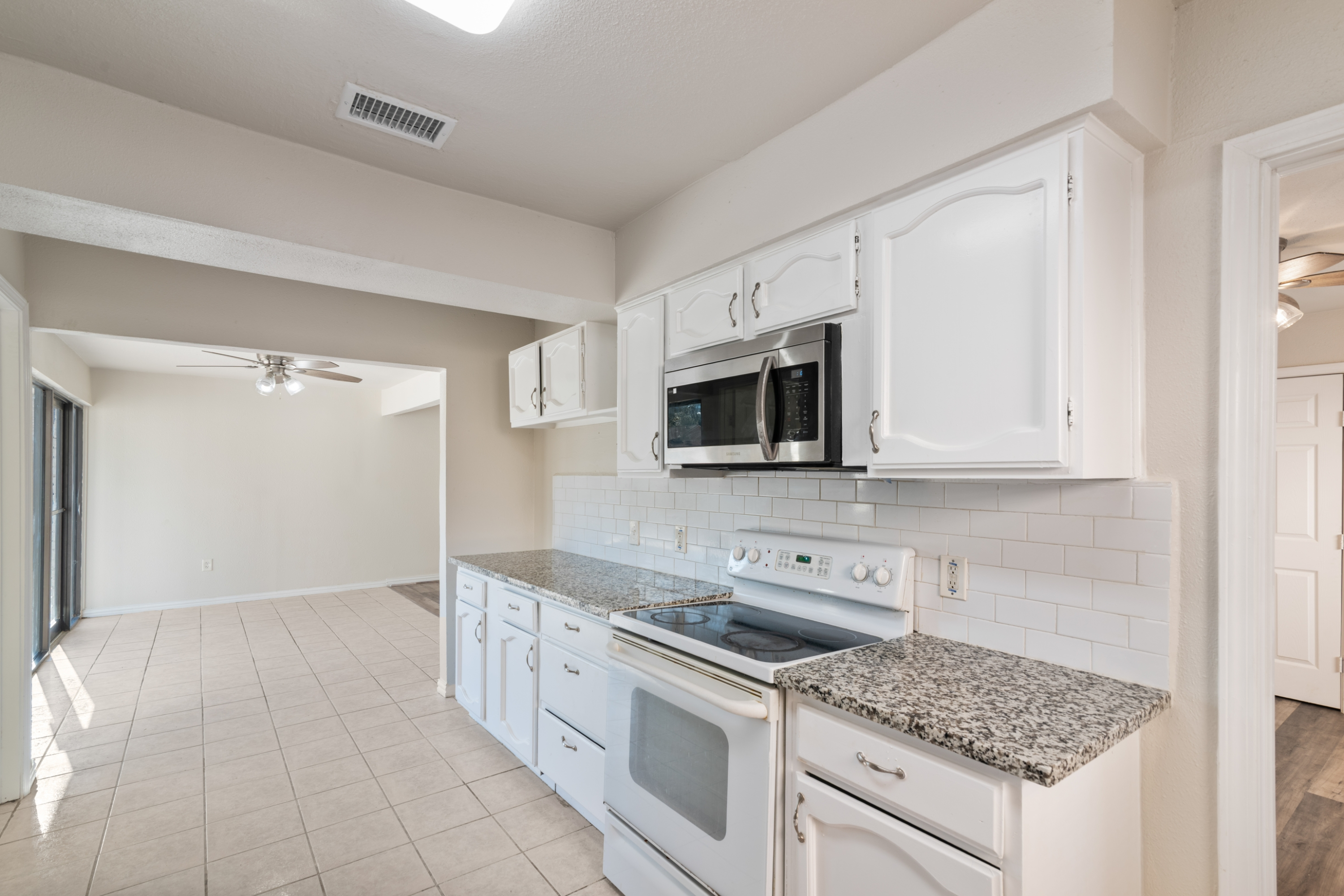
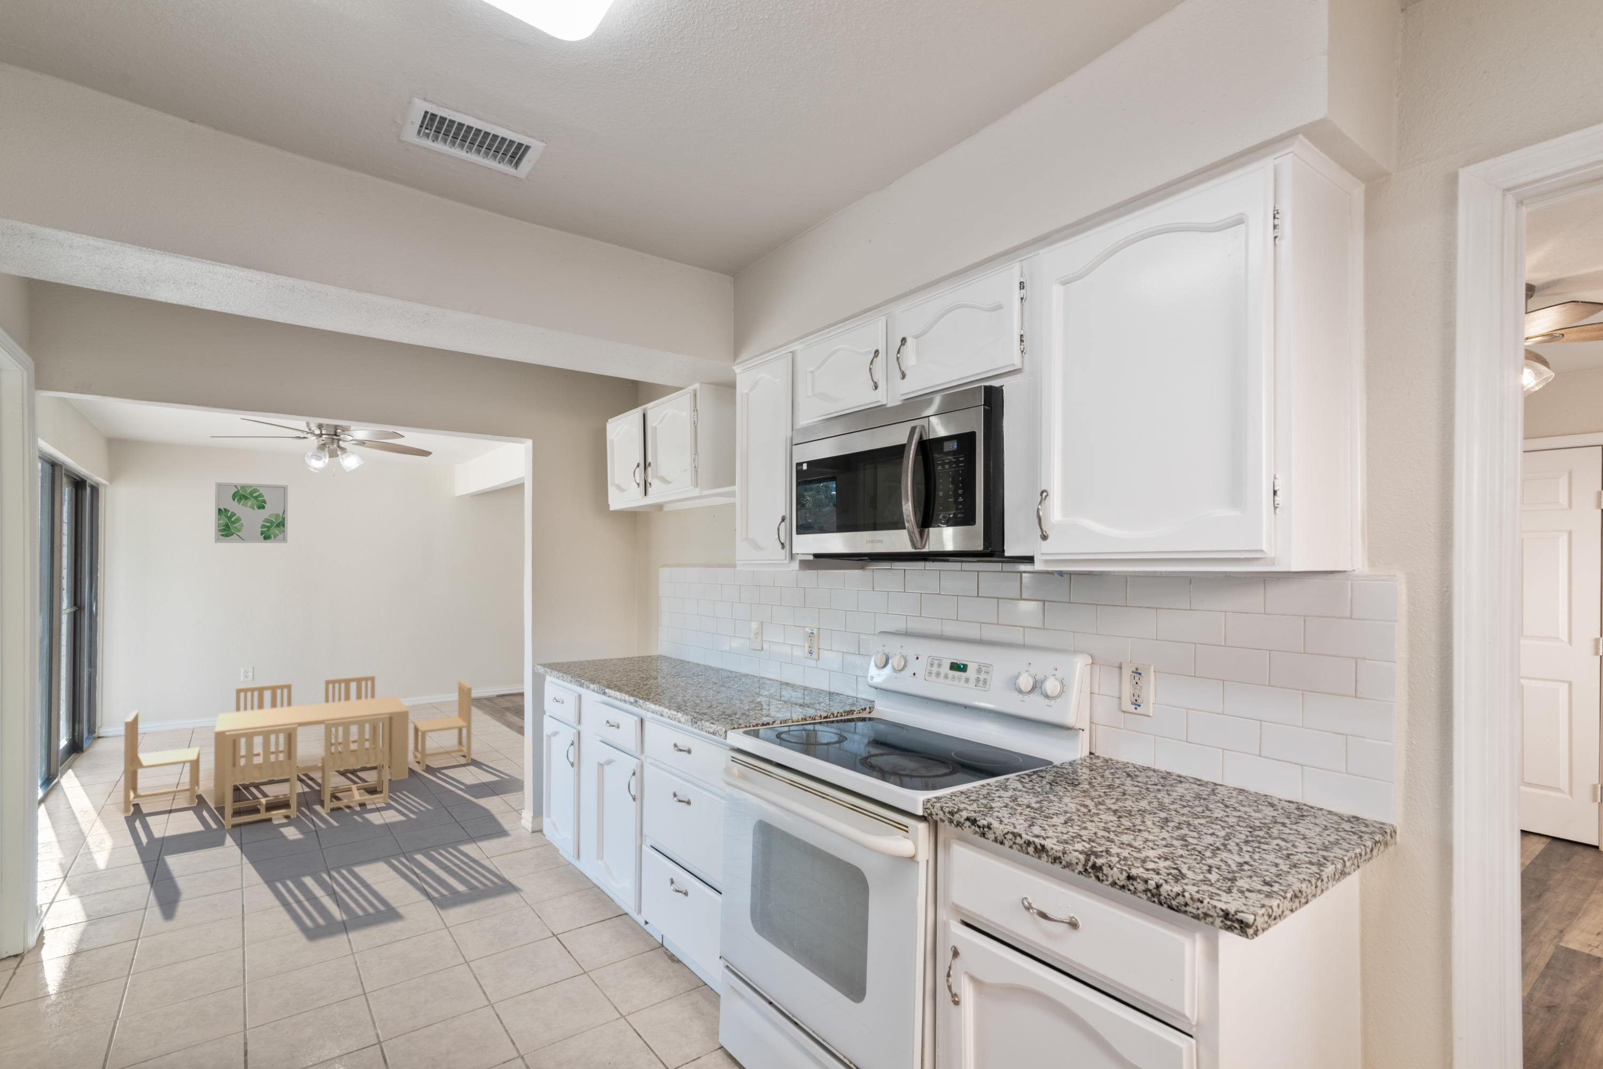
+ wall art (252, 513)
+ dining table (324, 740)
